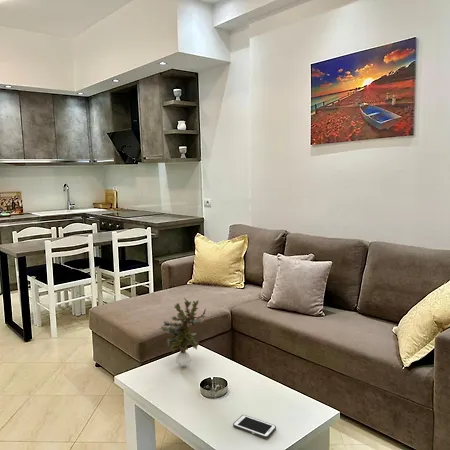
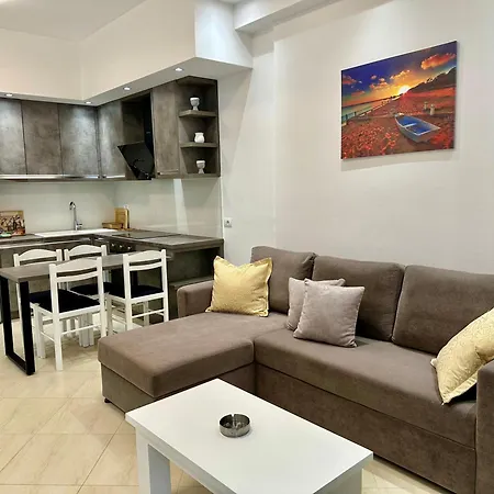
- potted plant (187, 332)
- cell phone (254, 426)
